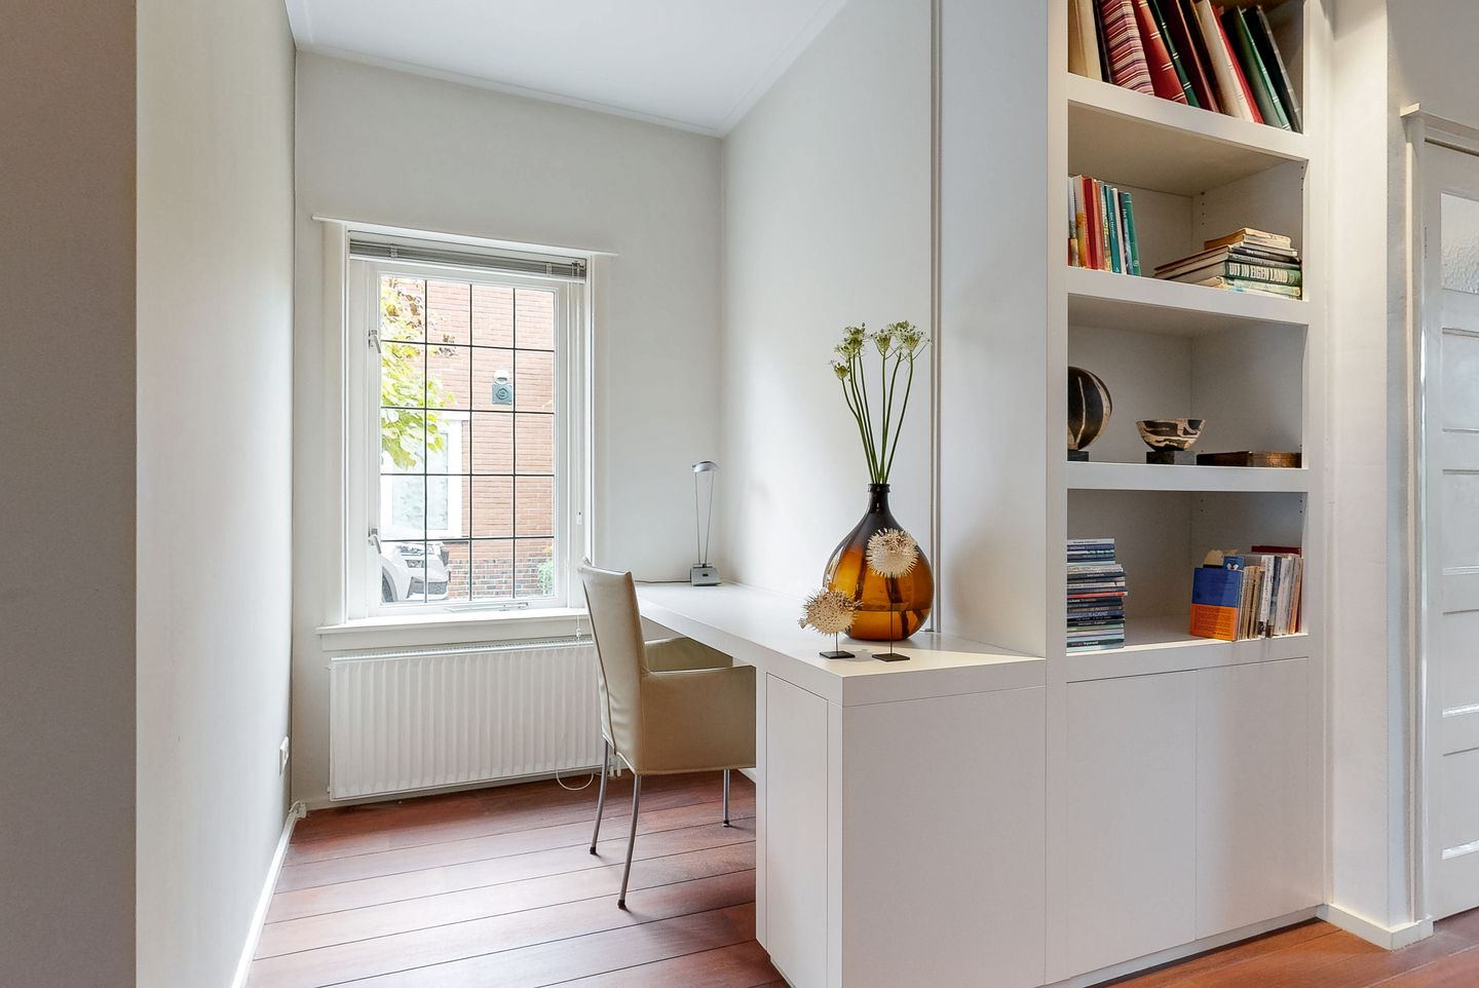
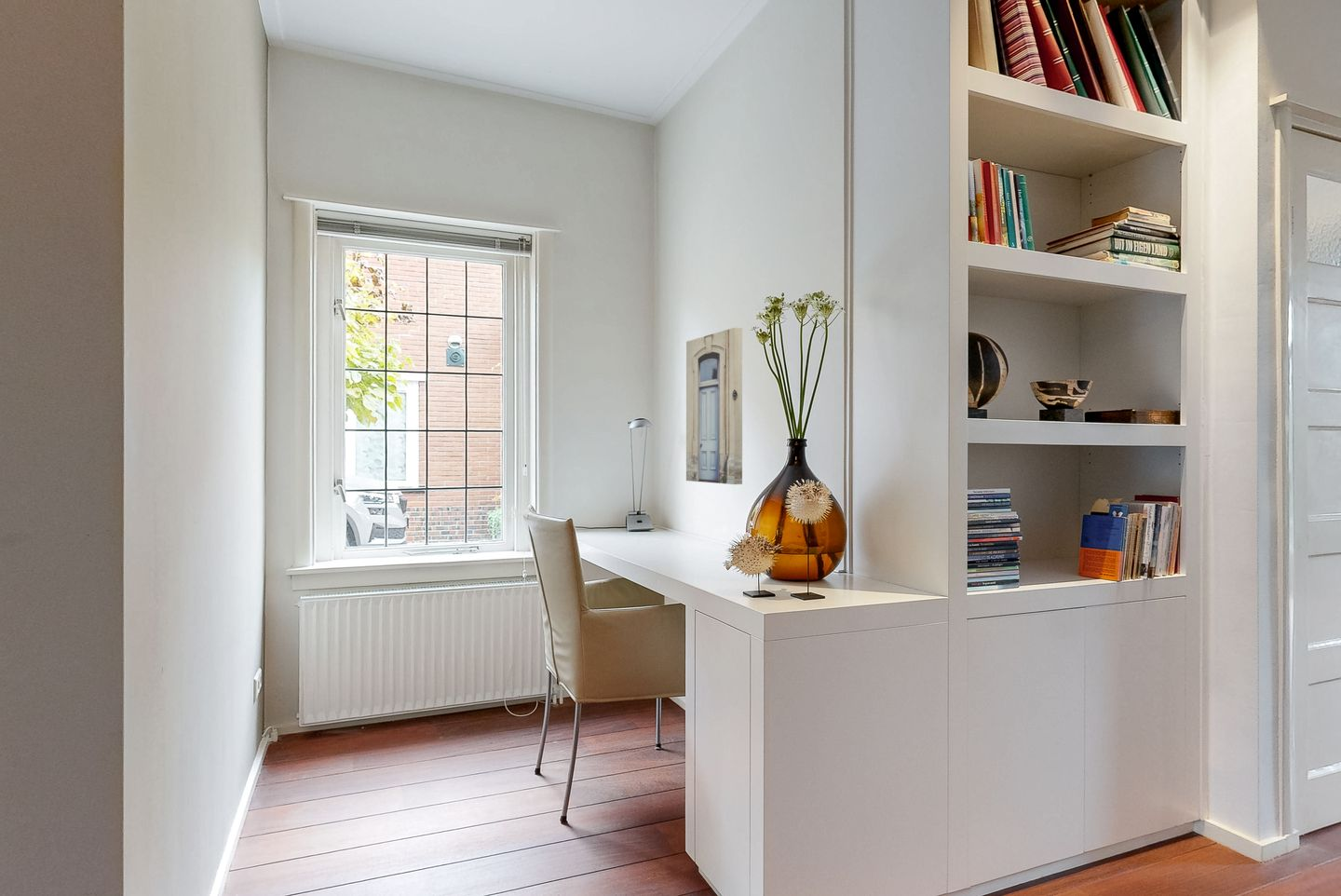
+ wall art (712, 408)
